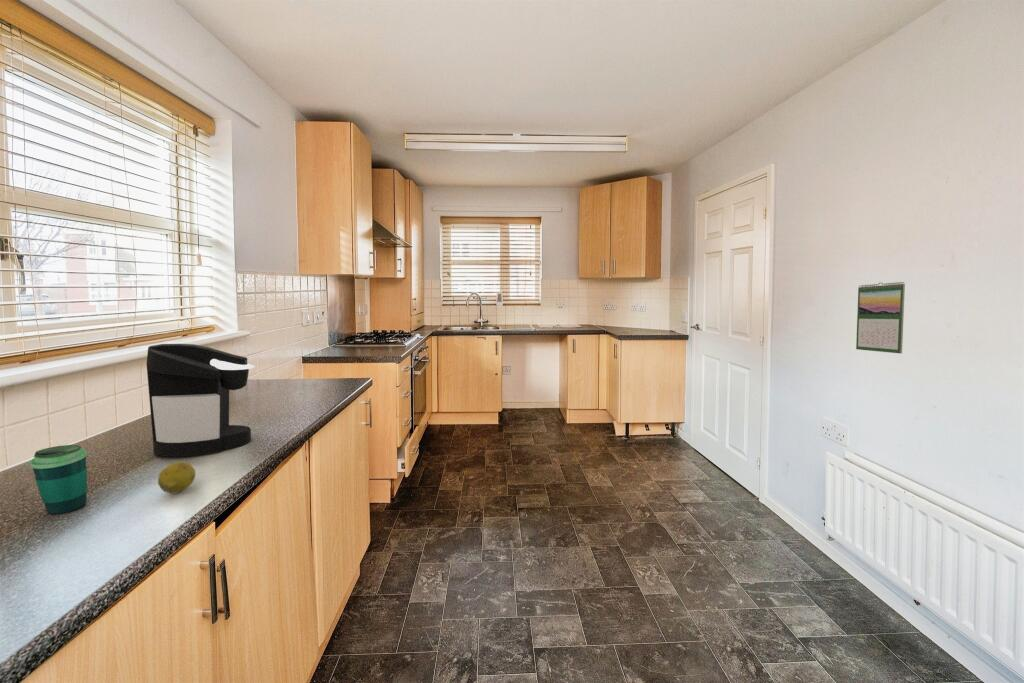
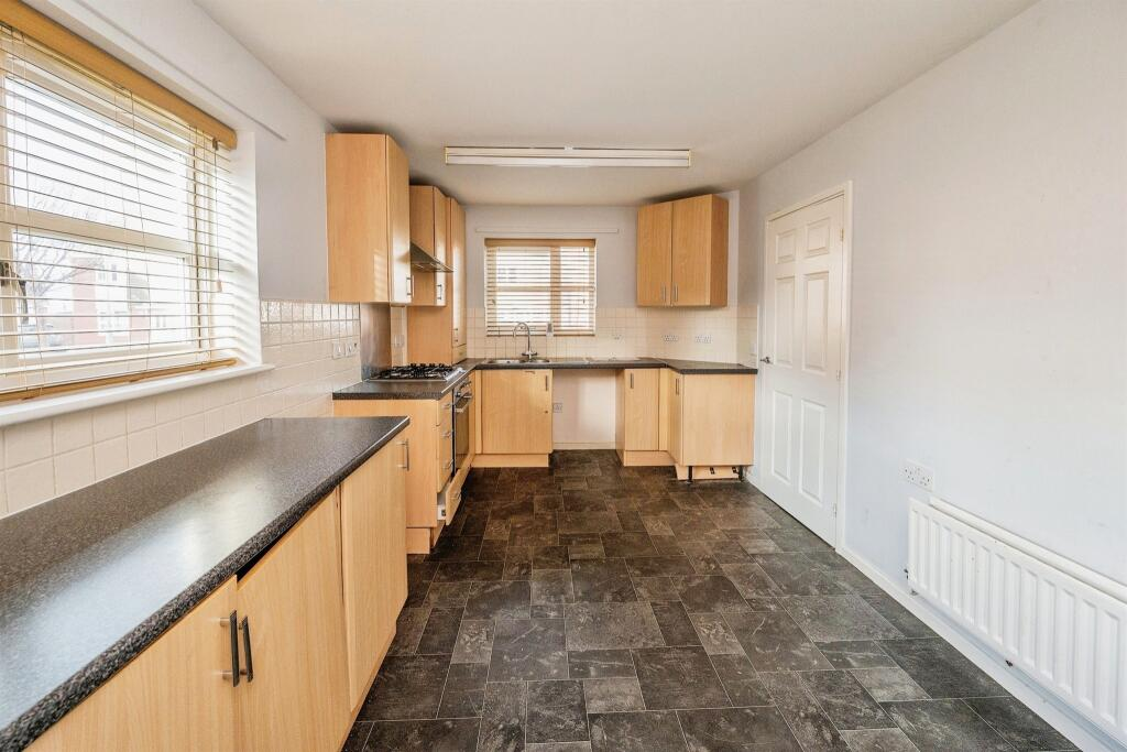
- calendar (879, 317)
- cup (60, 479)
- coffee maker (204, 394)
- fruit (176, 477)
